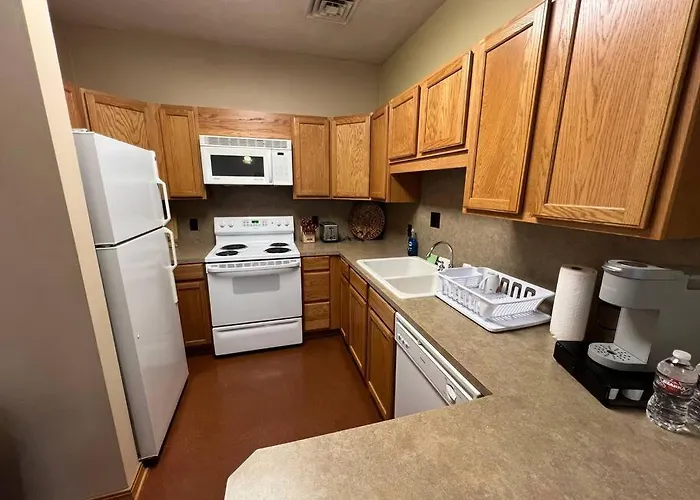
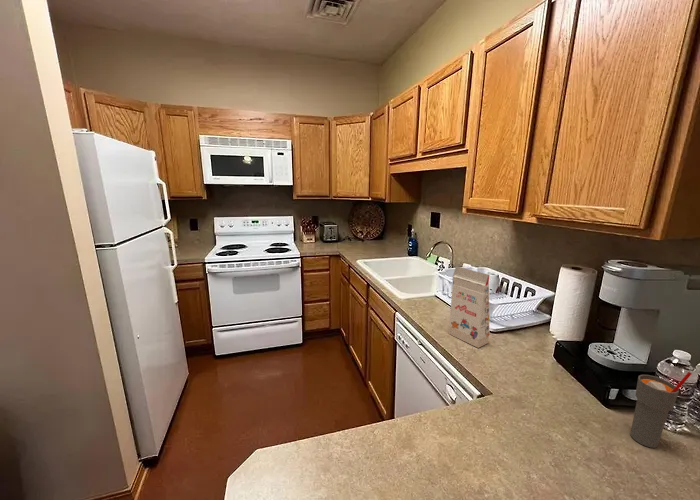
+ gift box (470, 304)
+ cup (654, 403)
